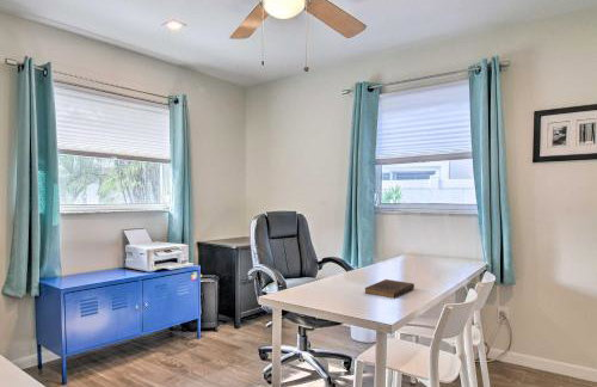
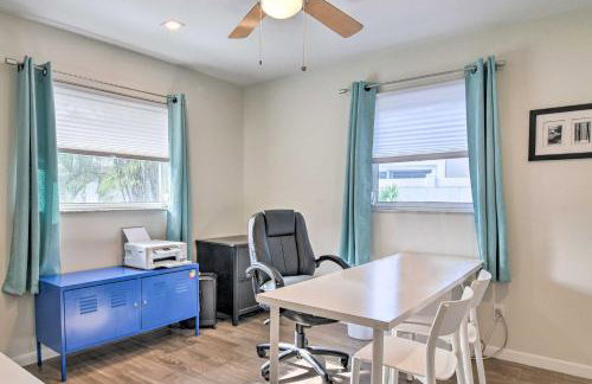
- book (389, 288)
